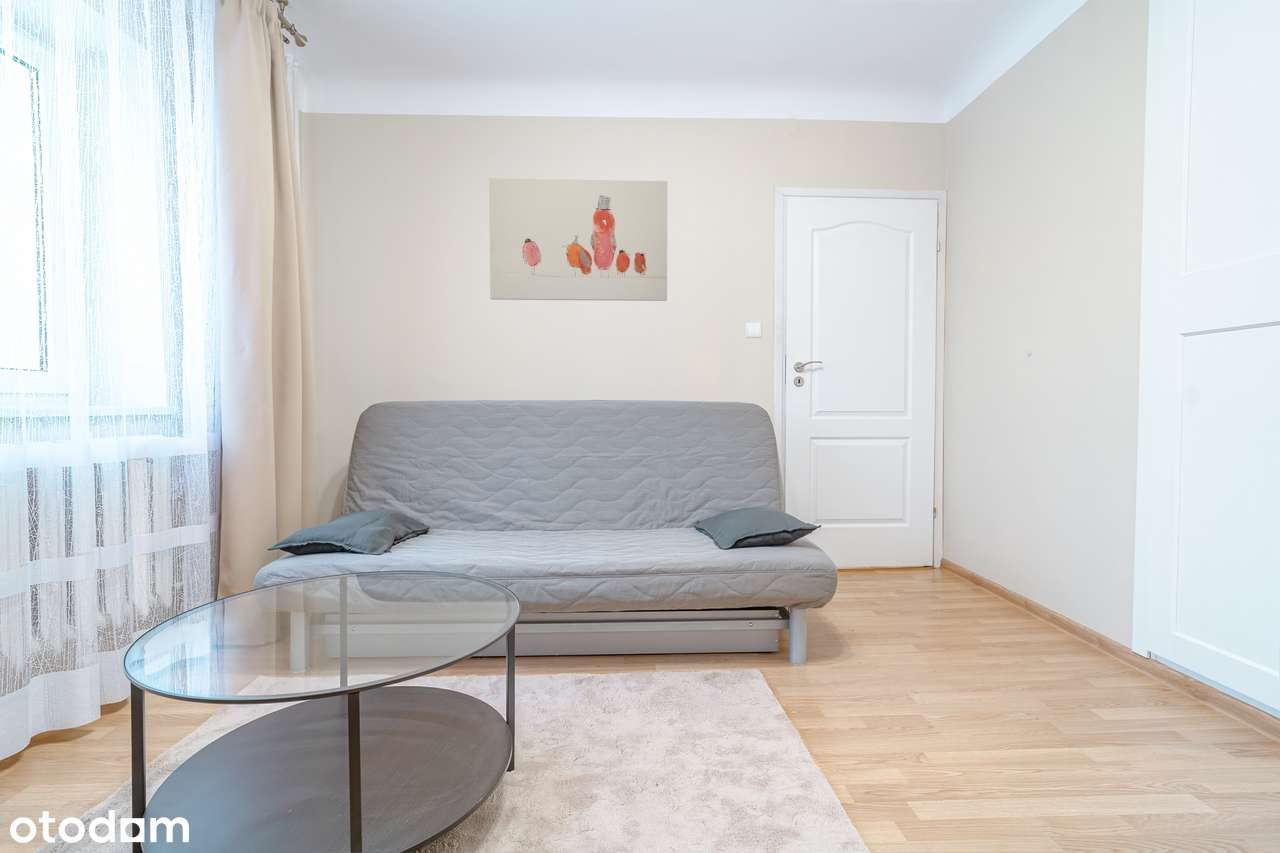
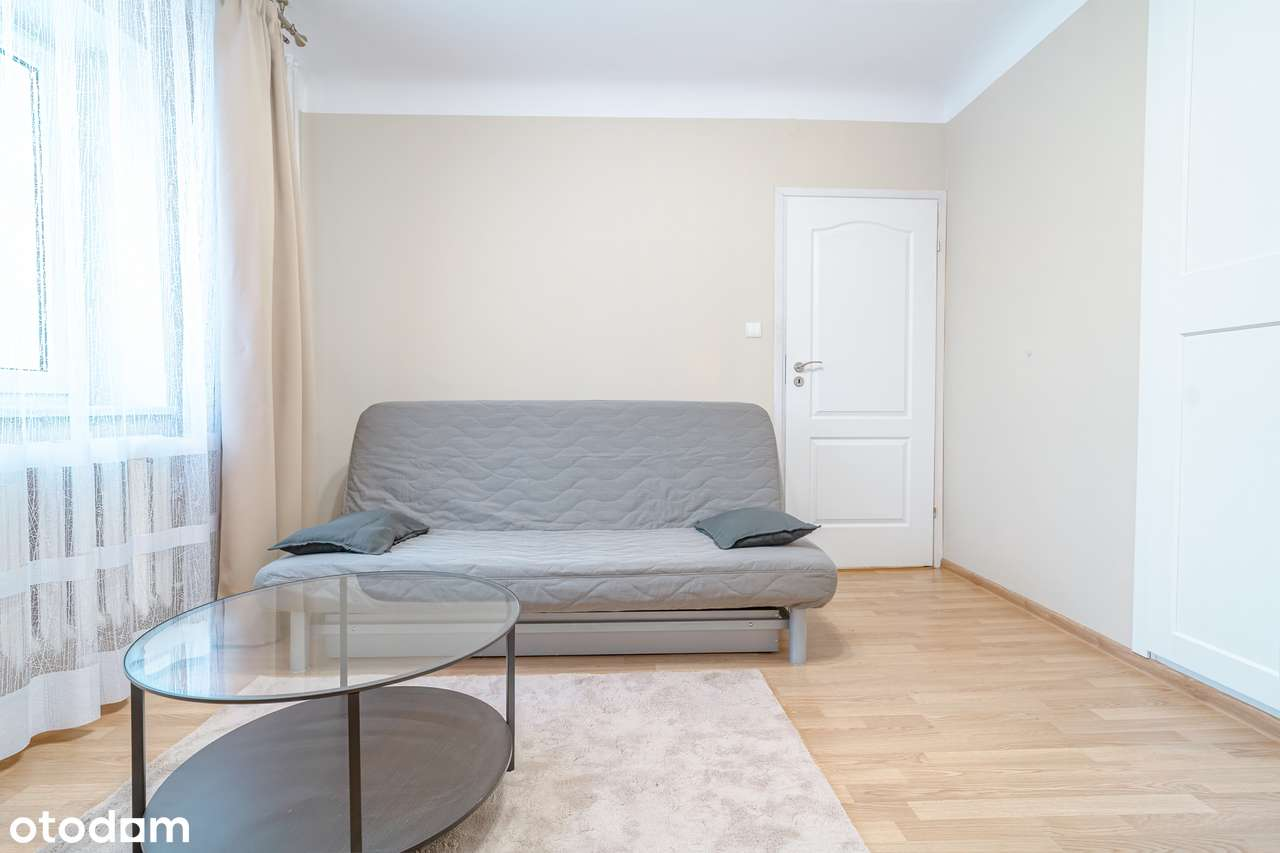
- wall art (579, 240)
